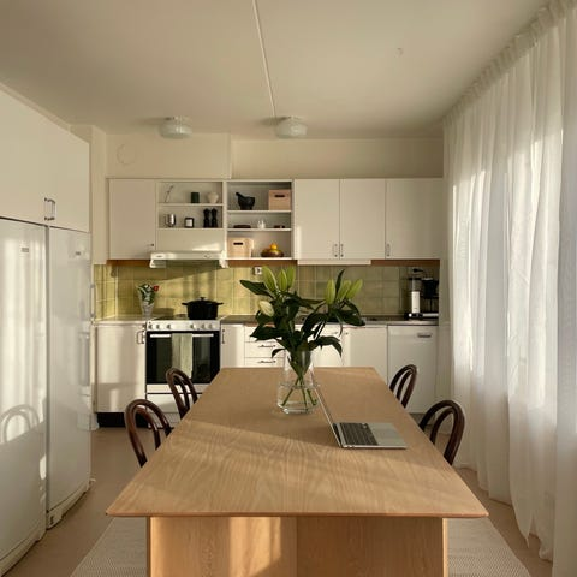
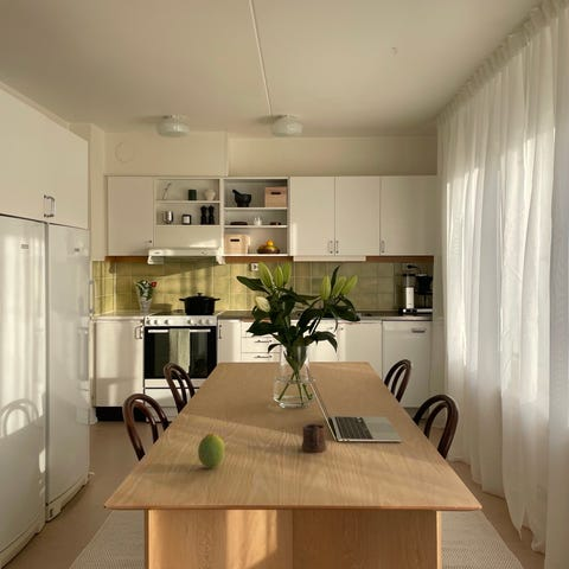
+ fruit (211, 450)
+ mug (314, 436)
